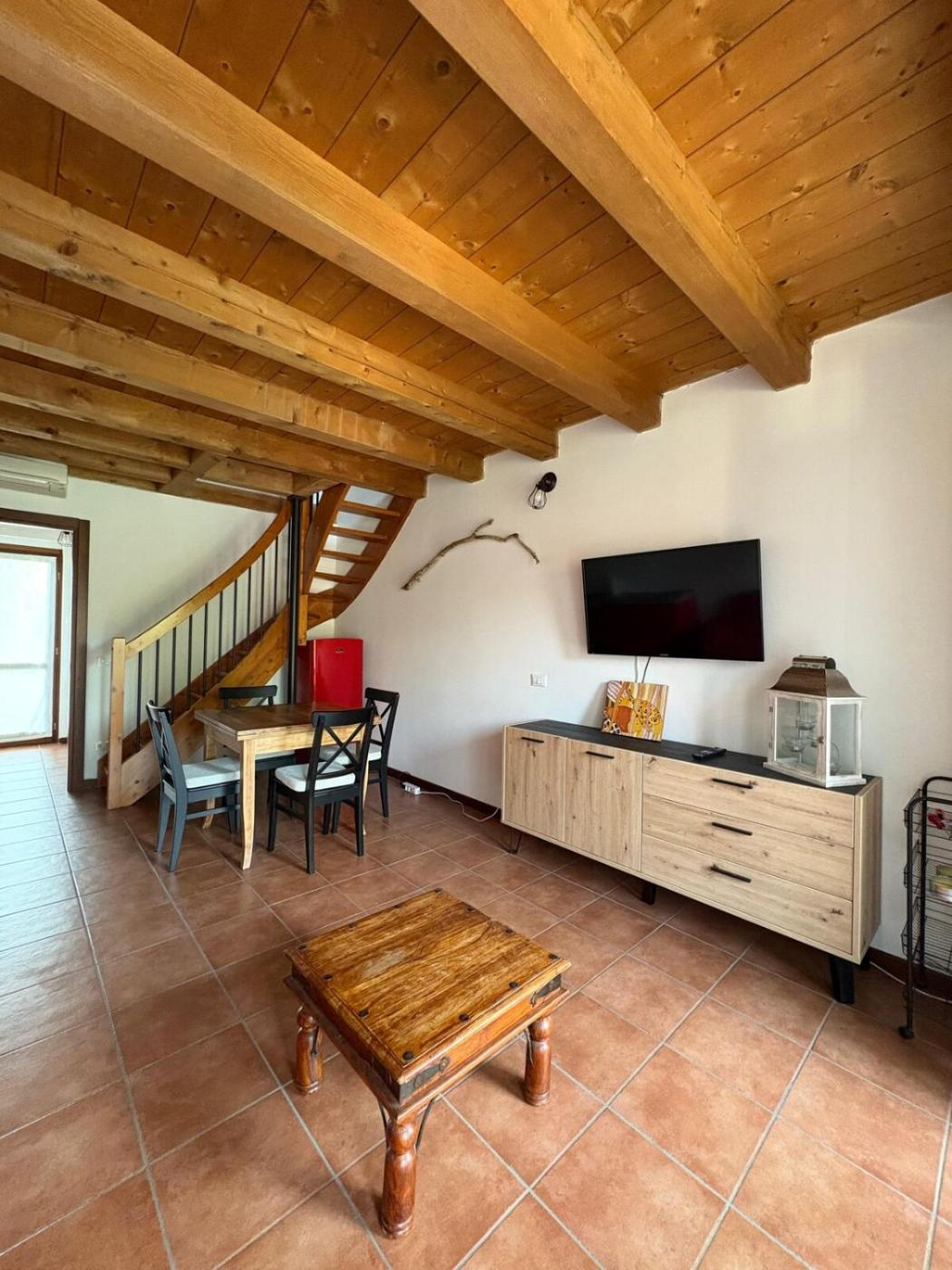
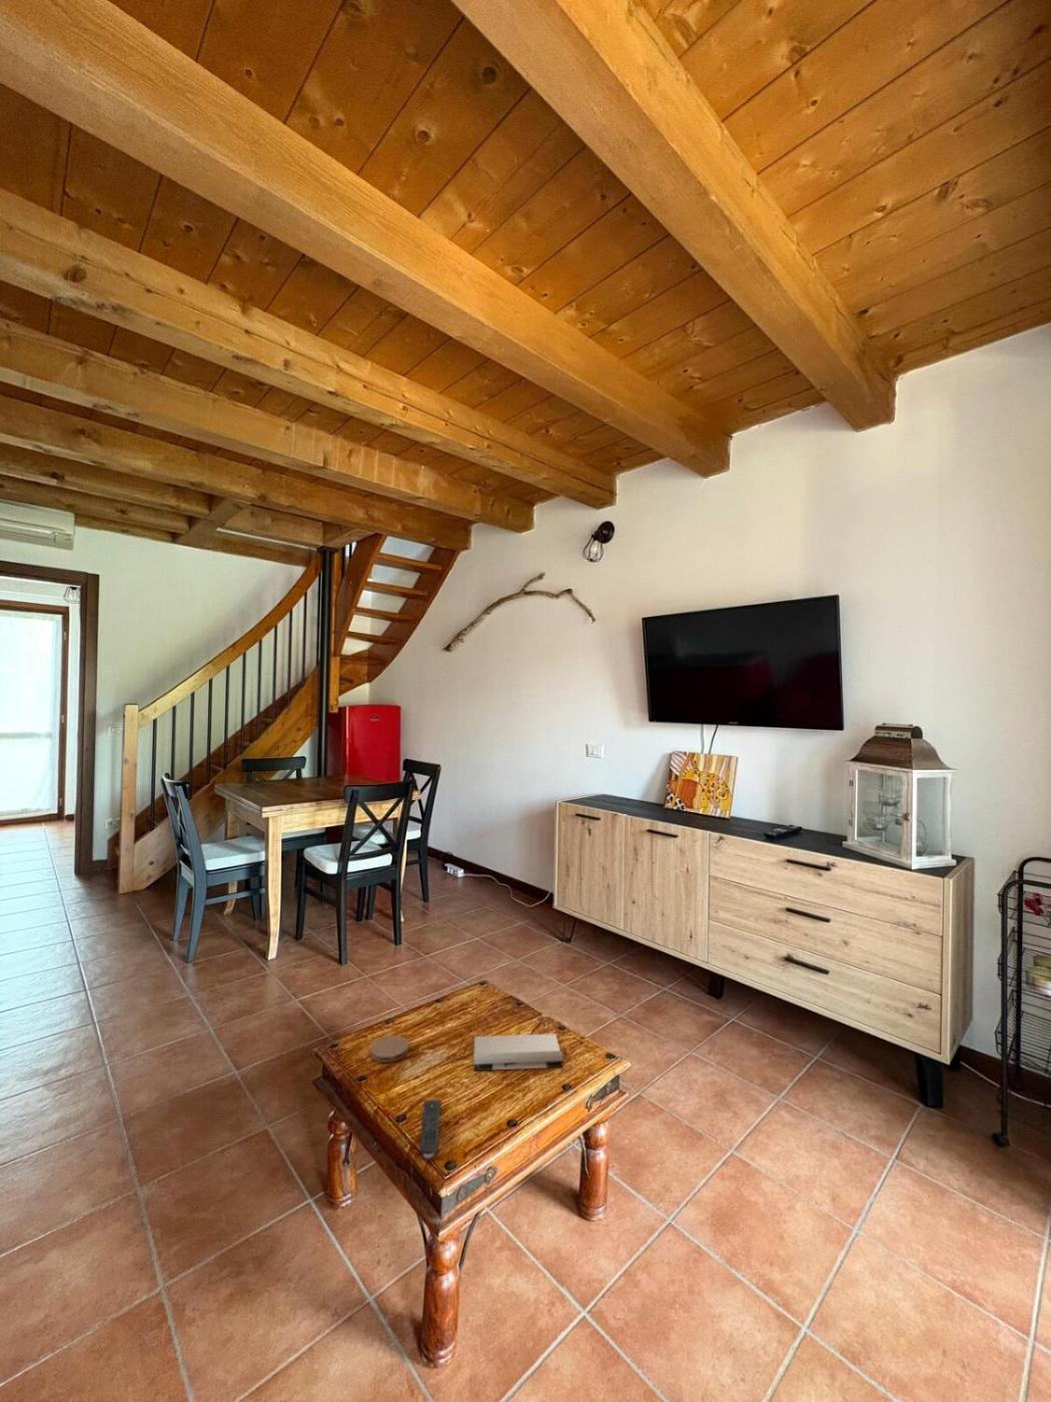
+ book (517, 1043)
+ coaster (390, 1048)
+ remote control (431, 1127)
